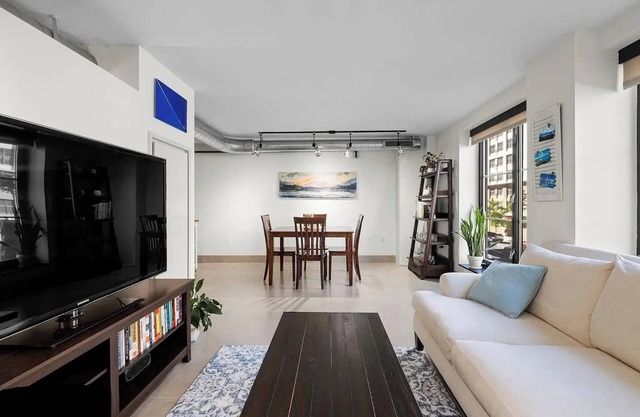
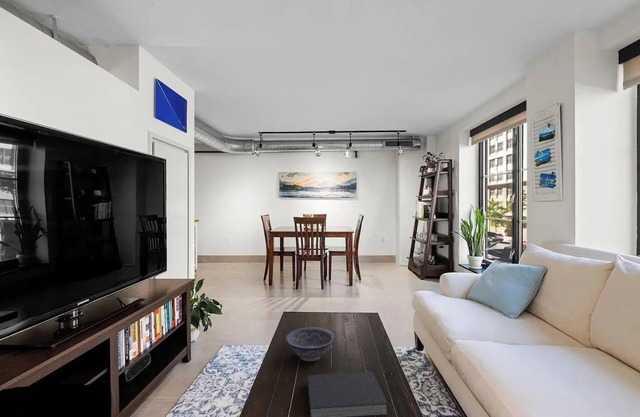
+ decorative bowl (310, 346)
+ book (344, 393)
